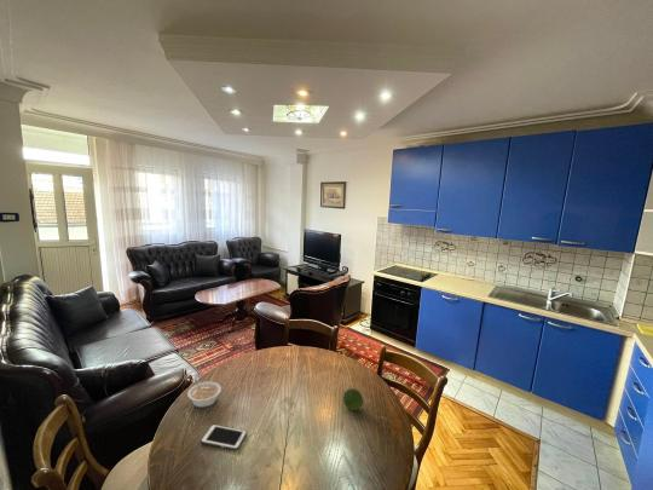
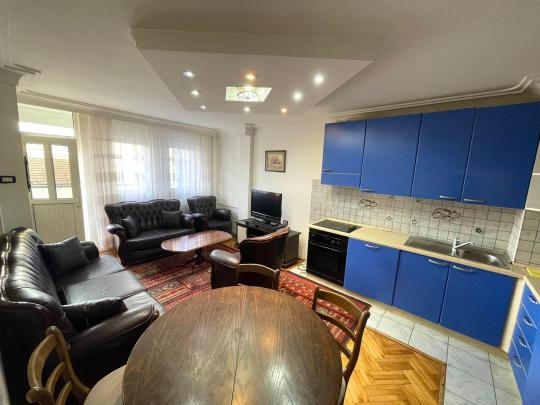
- legume (203, 394)
- fruit (352, 399)
- cell phone (224, 437)
